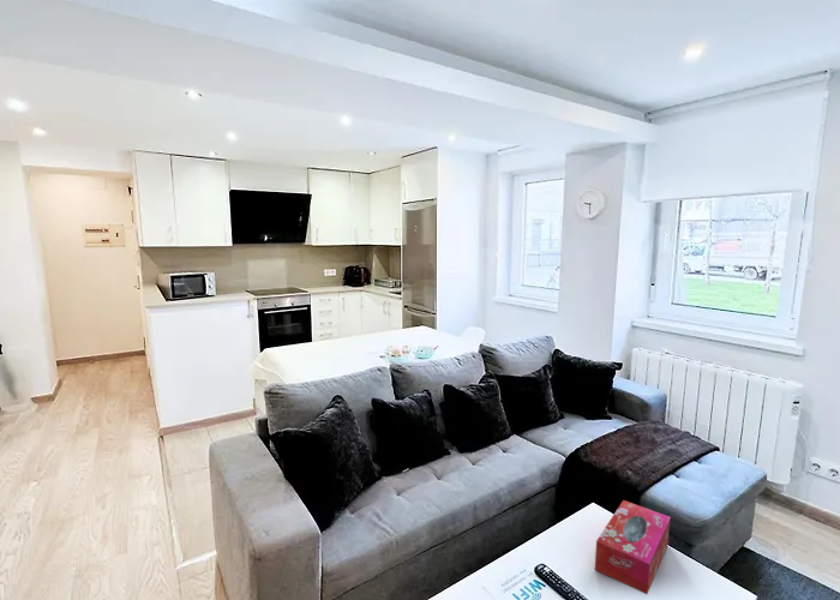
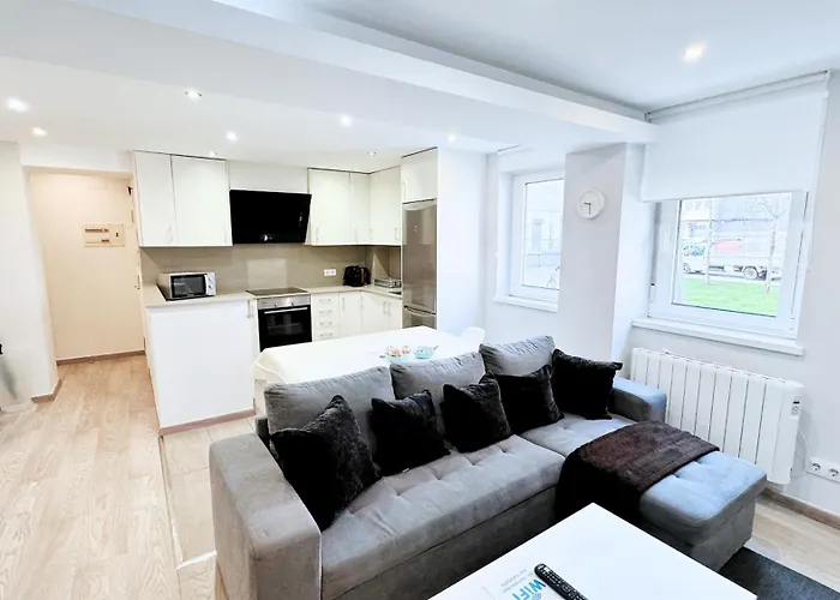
- tissue box (634, 541)
